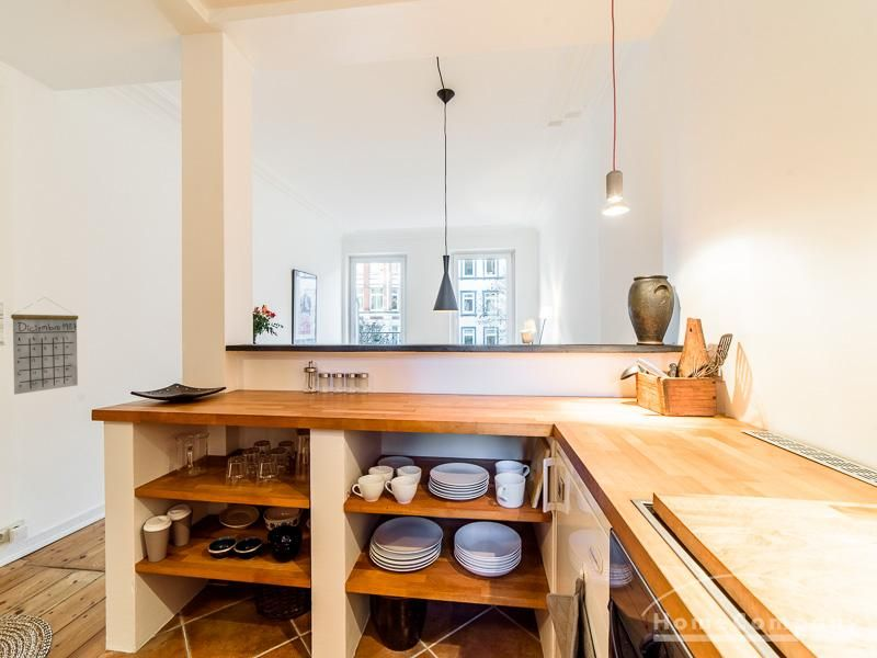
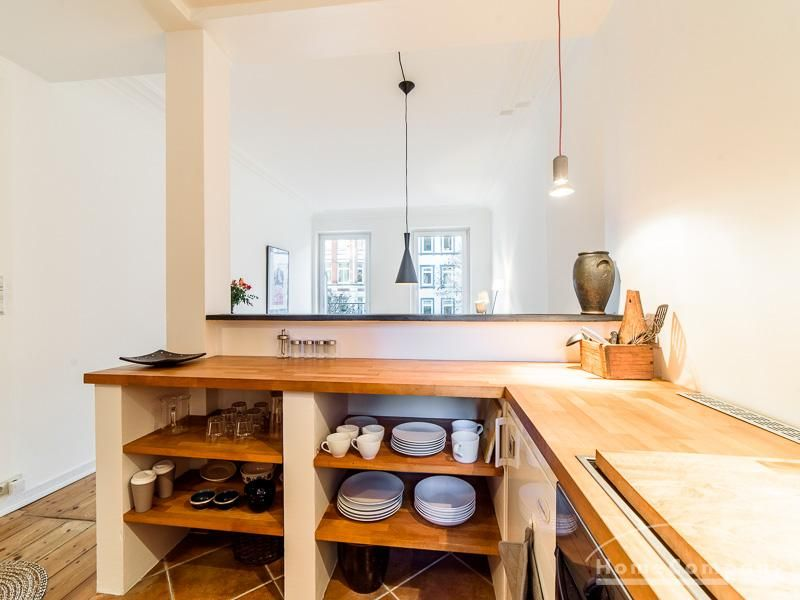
- calendar (47, 343)
